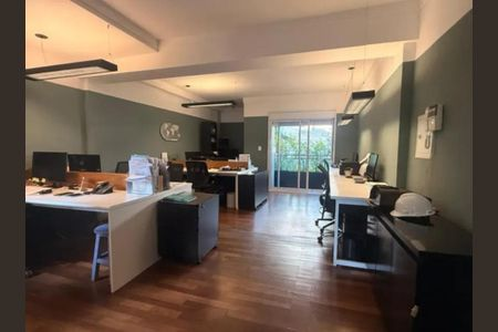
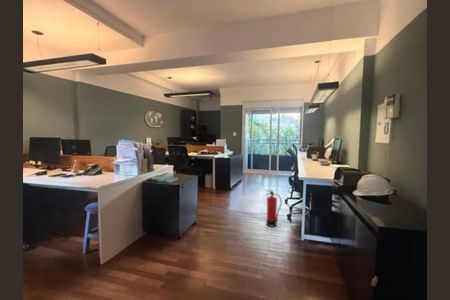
+ fire extinguisher (273, 207)
